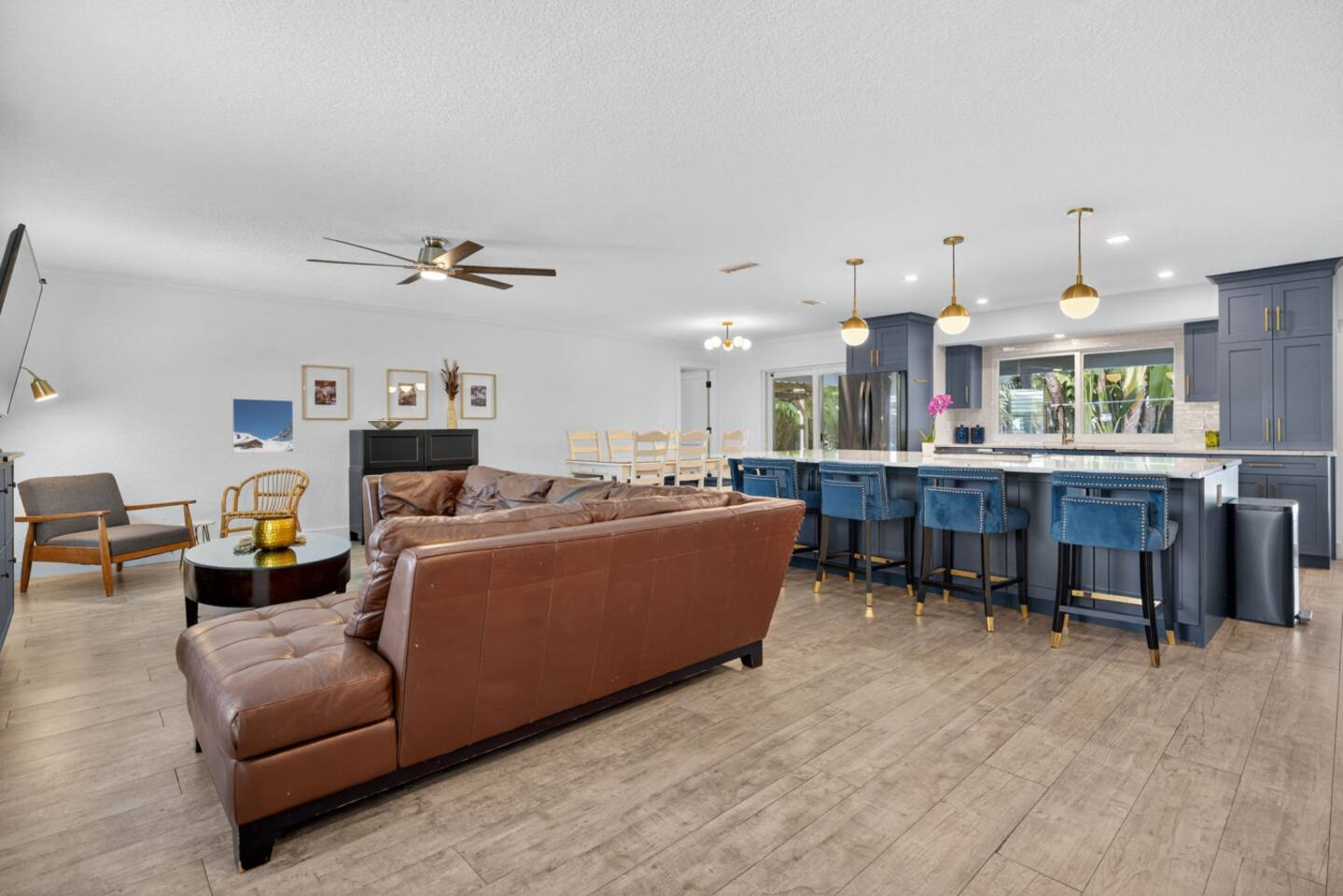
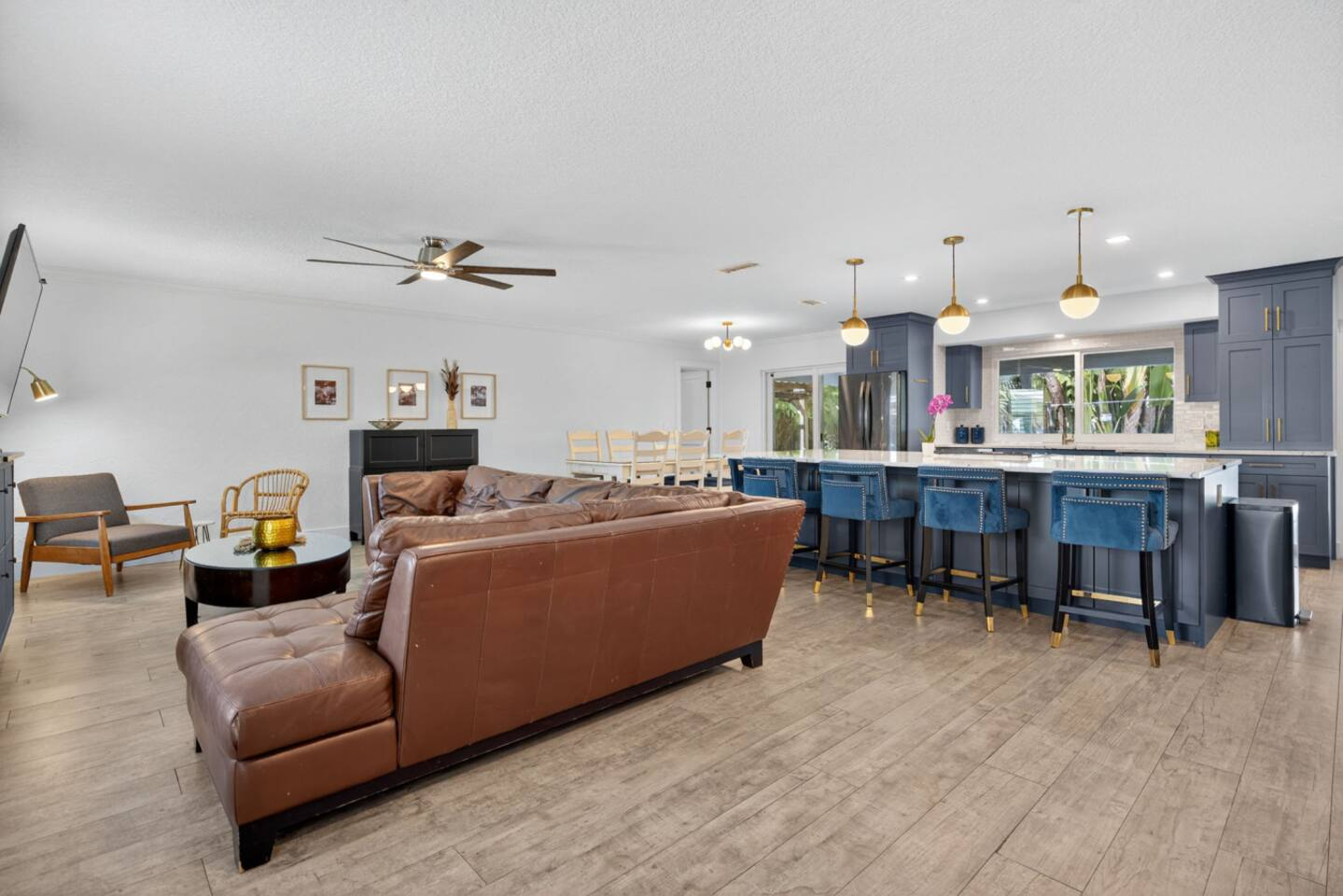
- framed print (263, 426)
